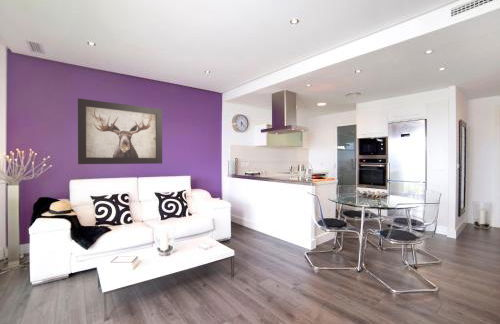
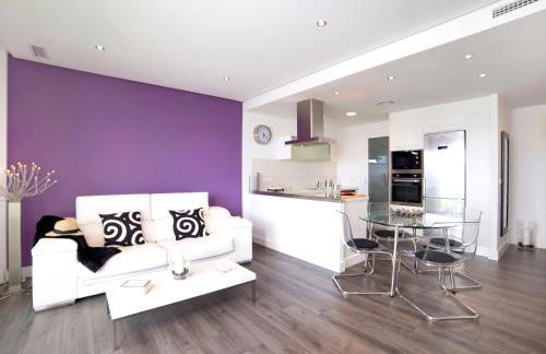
- wall art (123, 134)
